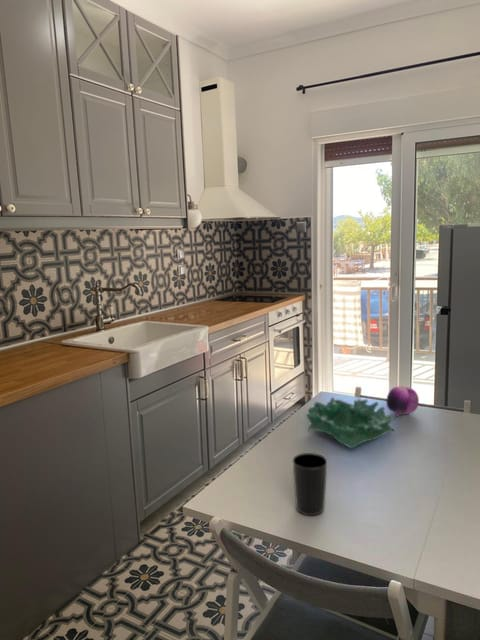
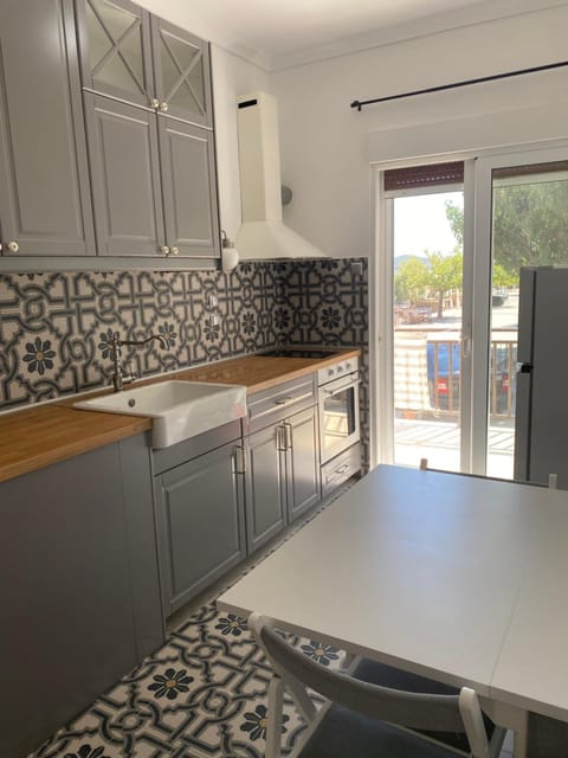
- fruit (401, 400)
- decorative bowl (350, 421)
- cup (310, 484)
